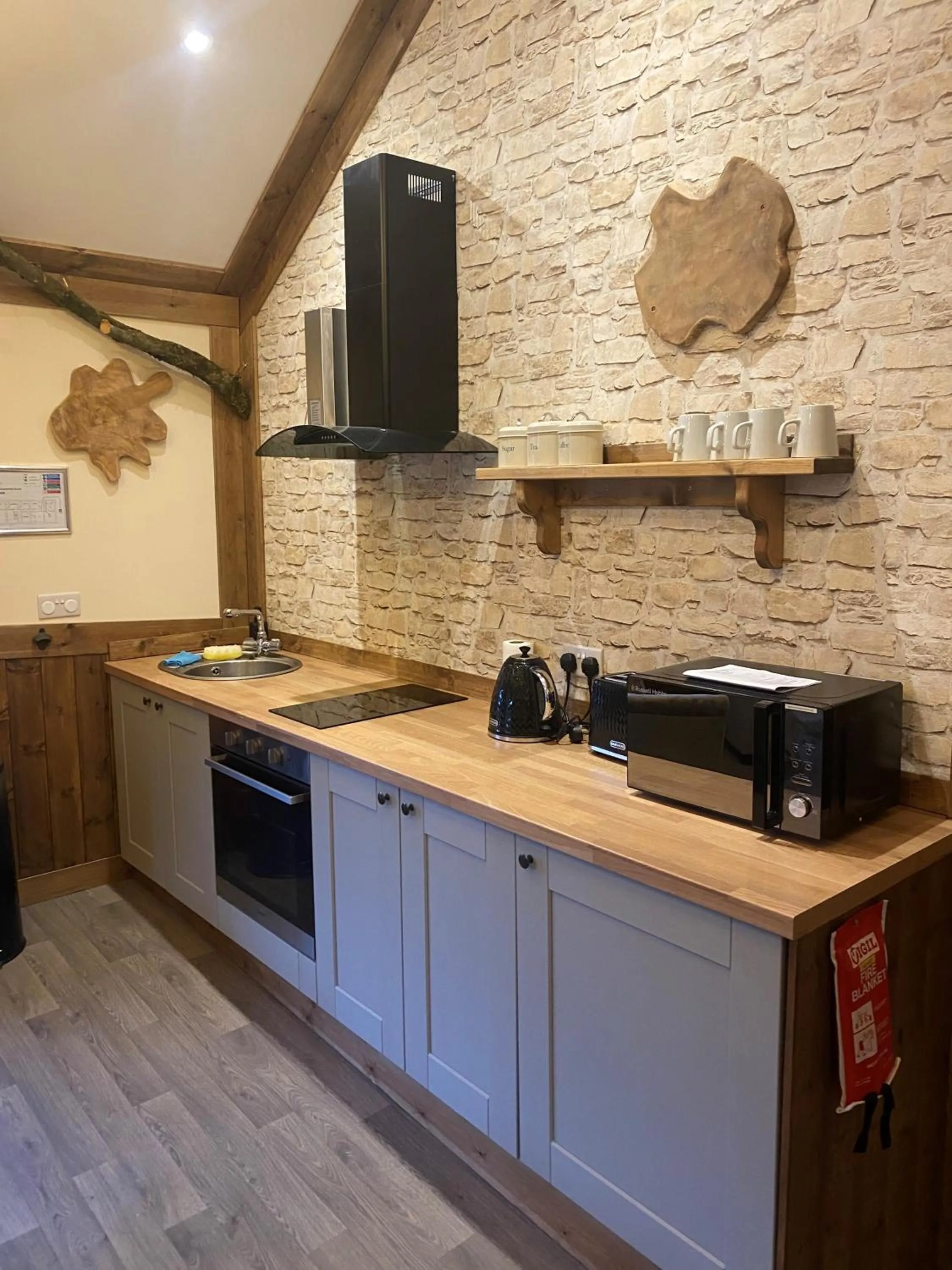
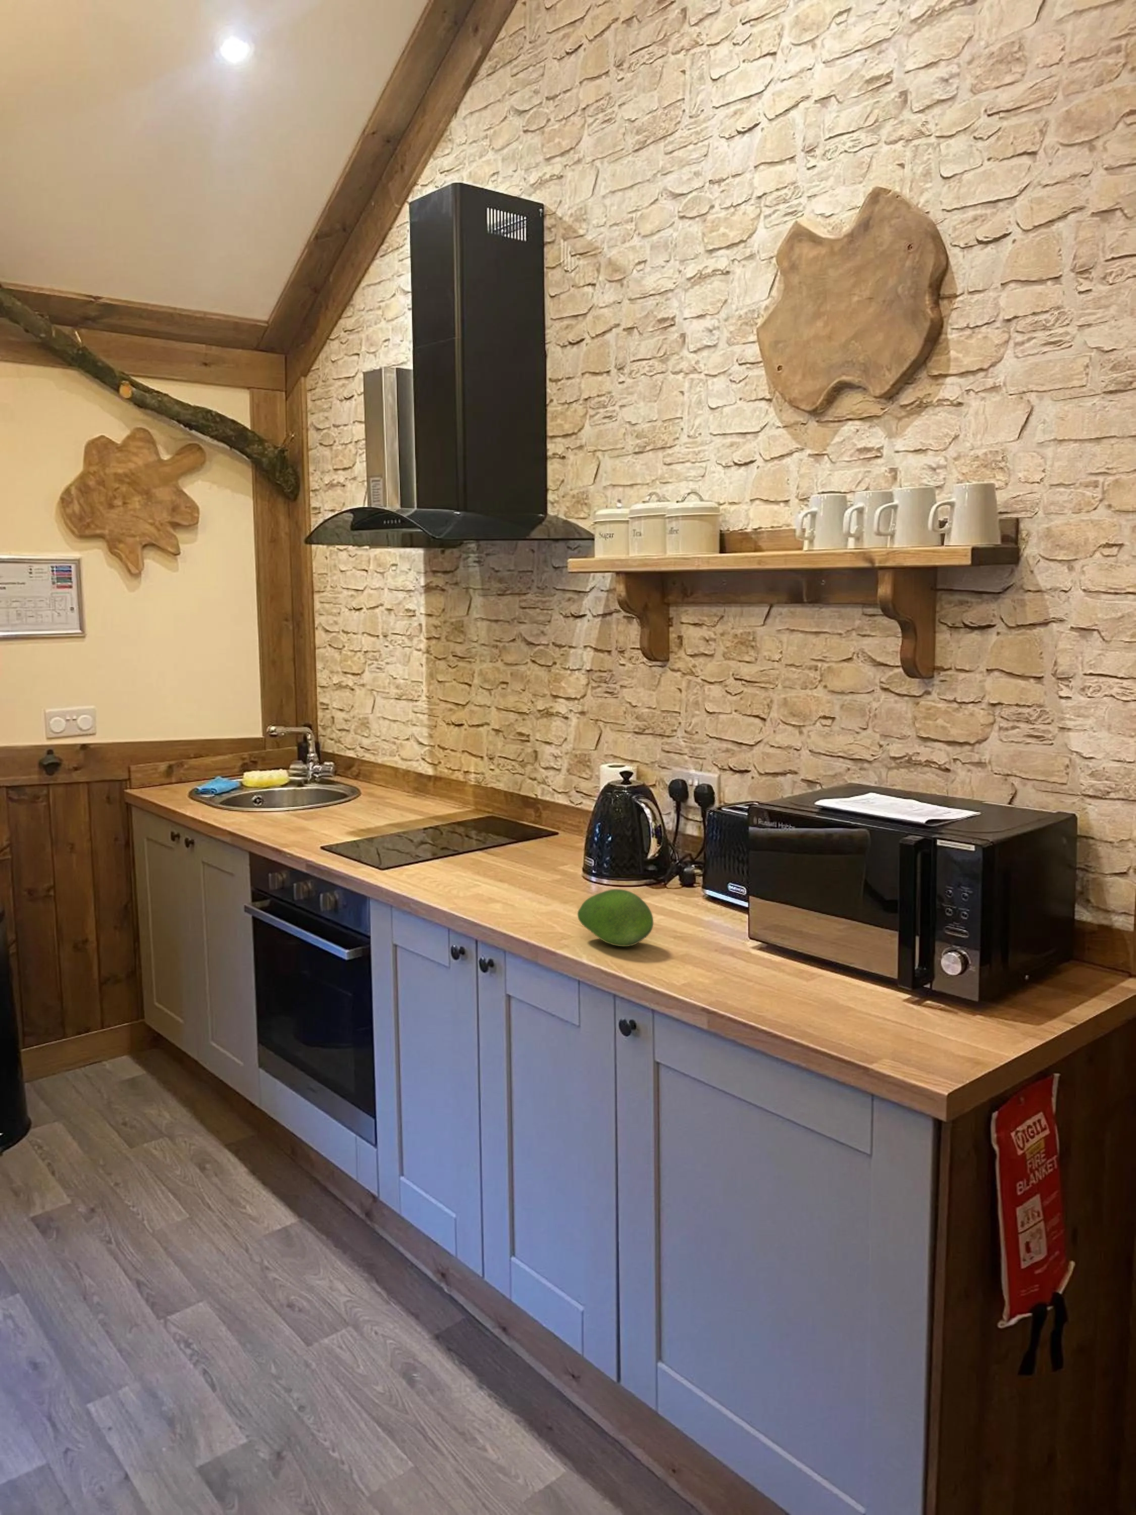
+ fruit (615, 916)
